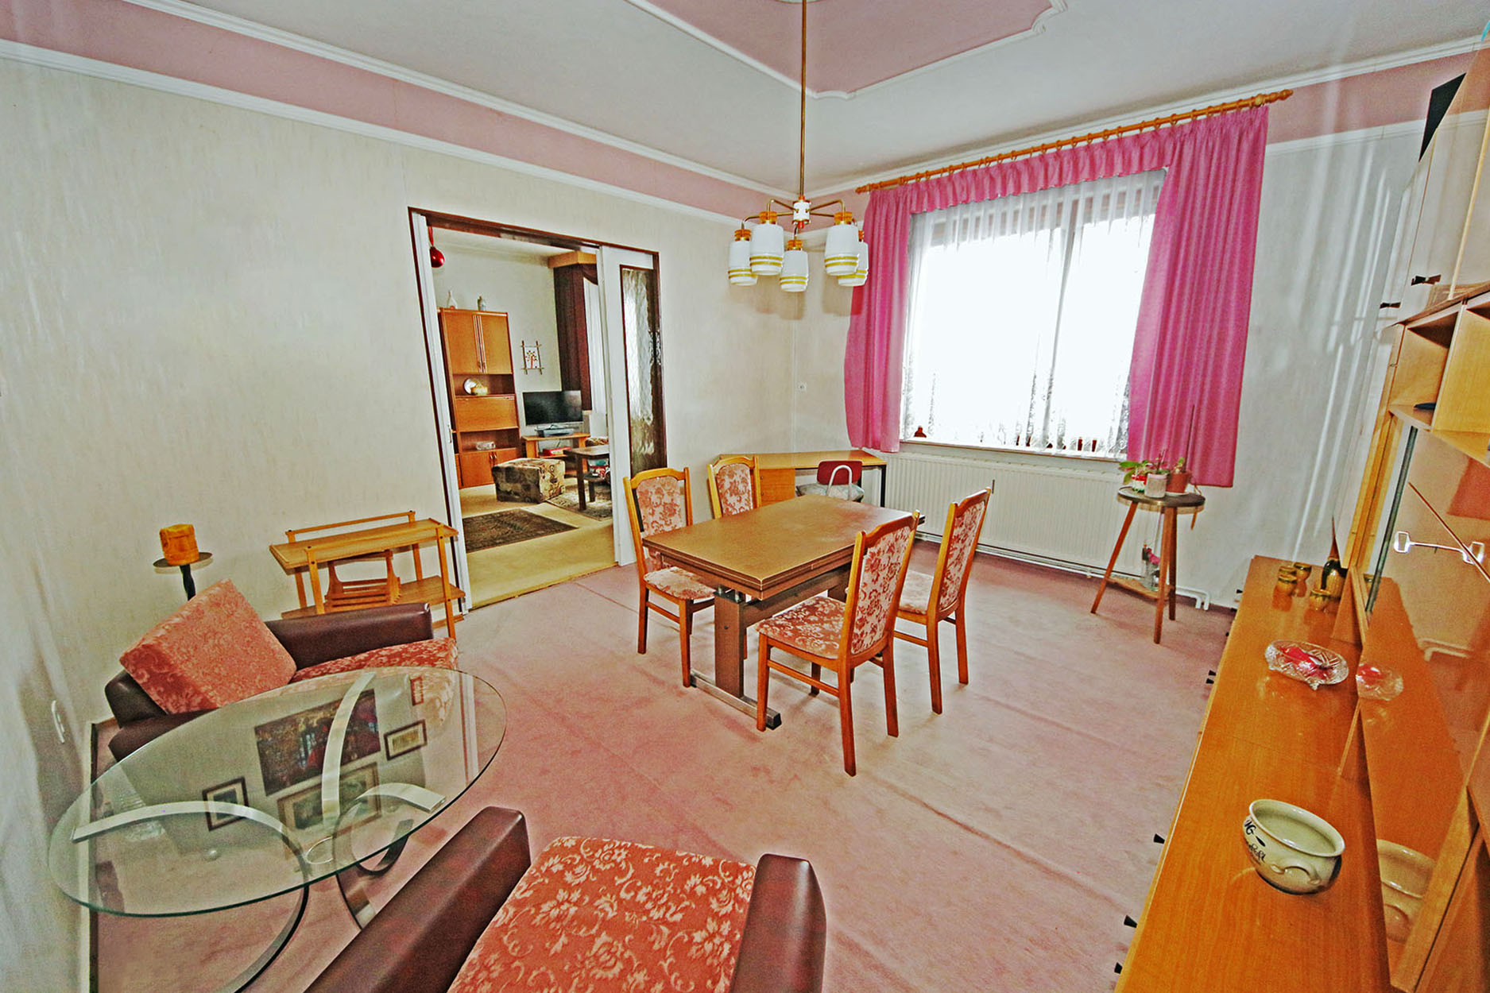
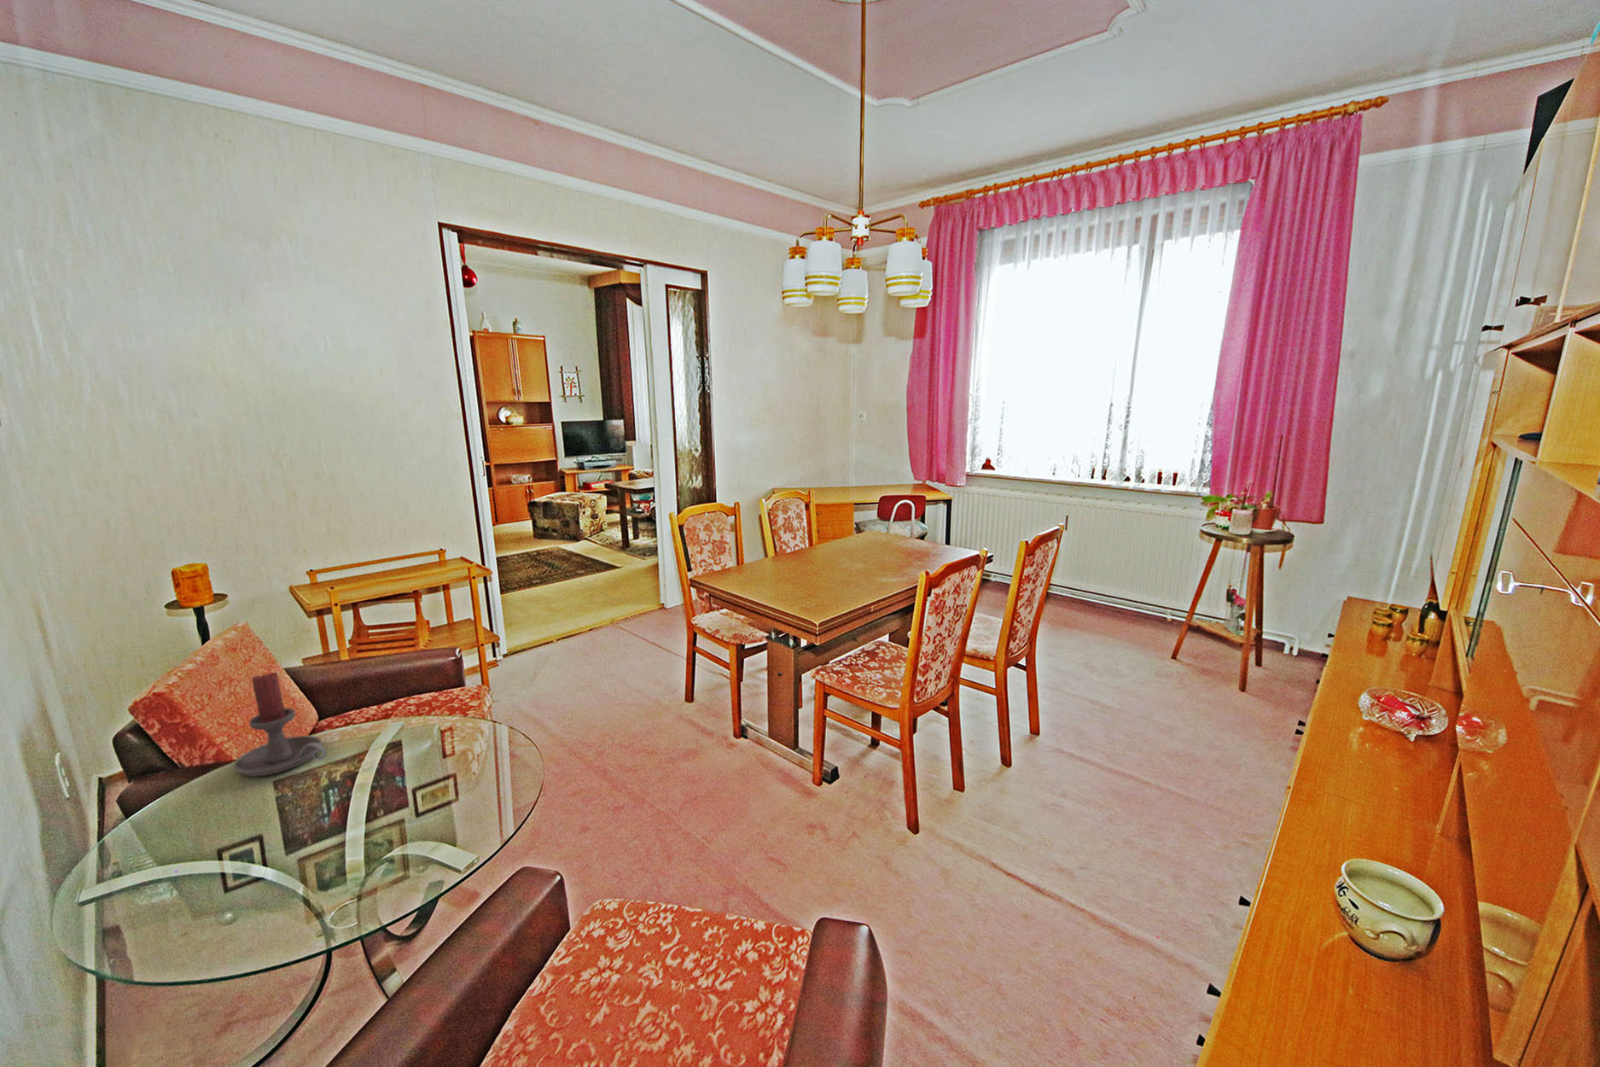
+ candle holder (281, 718)
